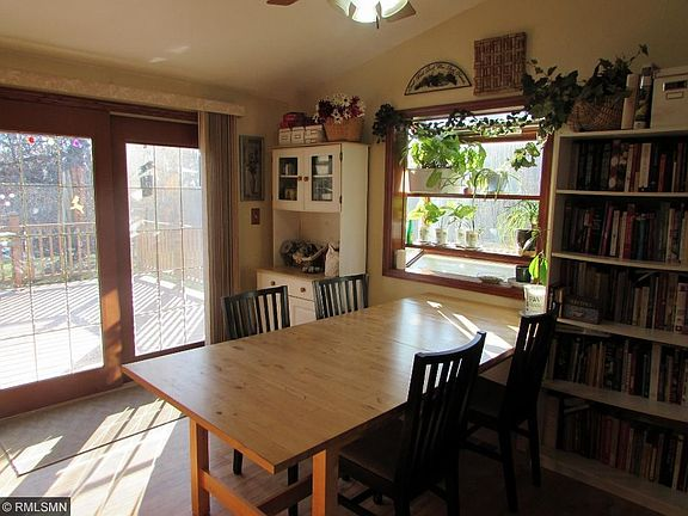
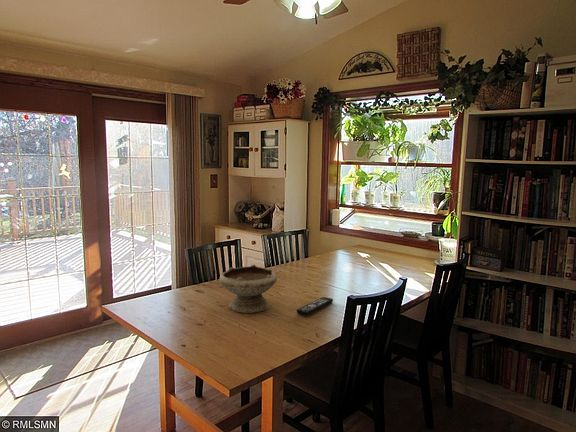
+ bowl (248, 288)
+ remote control (315, 306)
